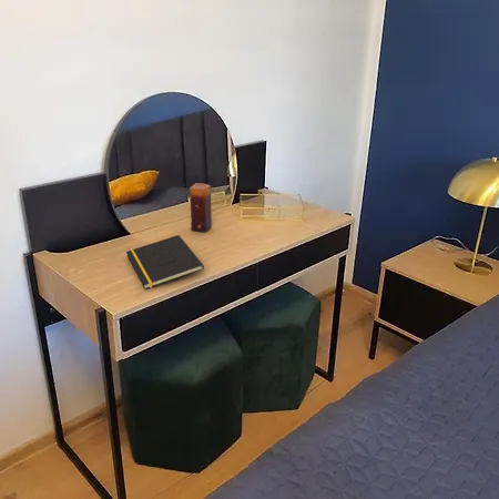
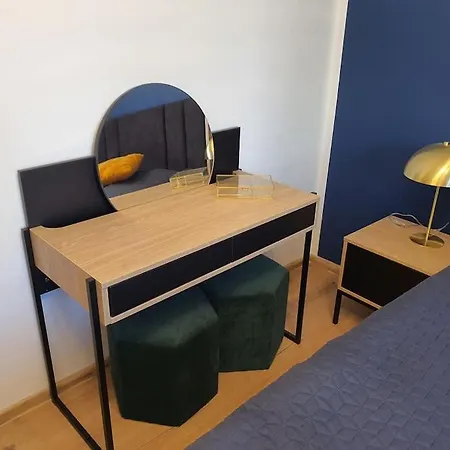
- candle (201, 207)
- notepad (163, 259)
